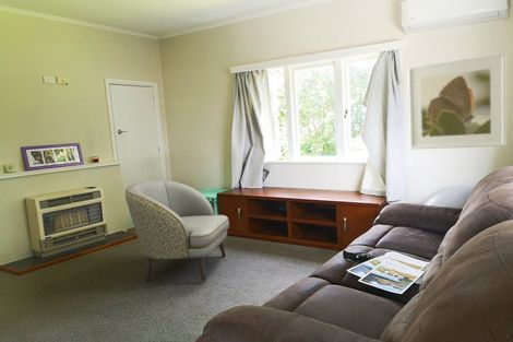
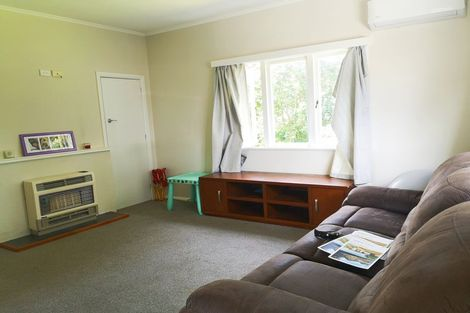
- armchair (178, 224)
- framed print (454, 104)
